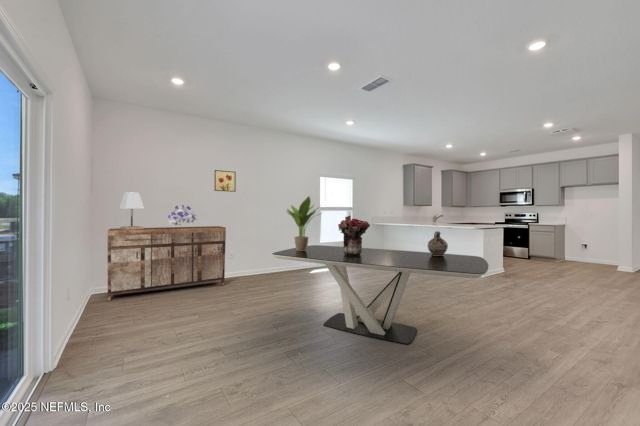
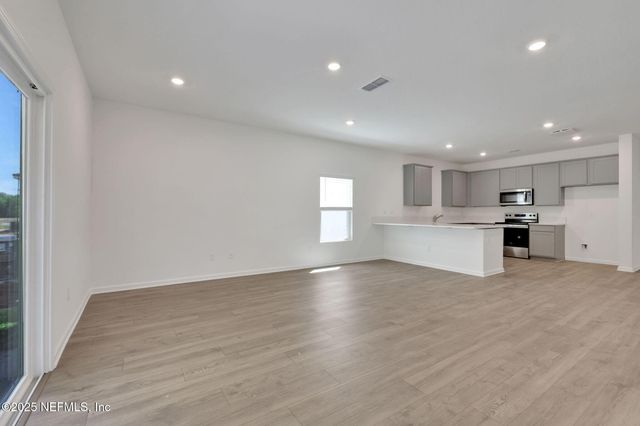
- lamp (131, 210)
- bouquet (353, 234)
- wall art (225, 181)
- sideboard (171, 258)
- dining table (377, 295)
- potted plant (305, 223)
- bouquet (181, 216)
- ceramic jug (437, 243)
